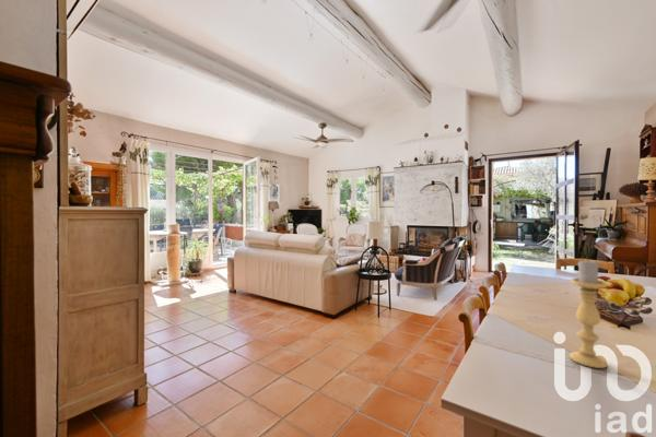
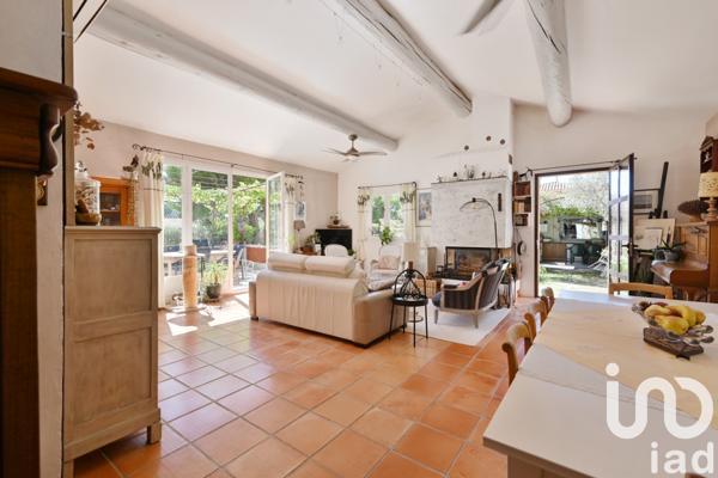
- candle holder (587, 309)
